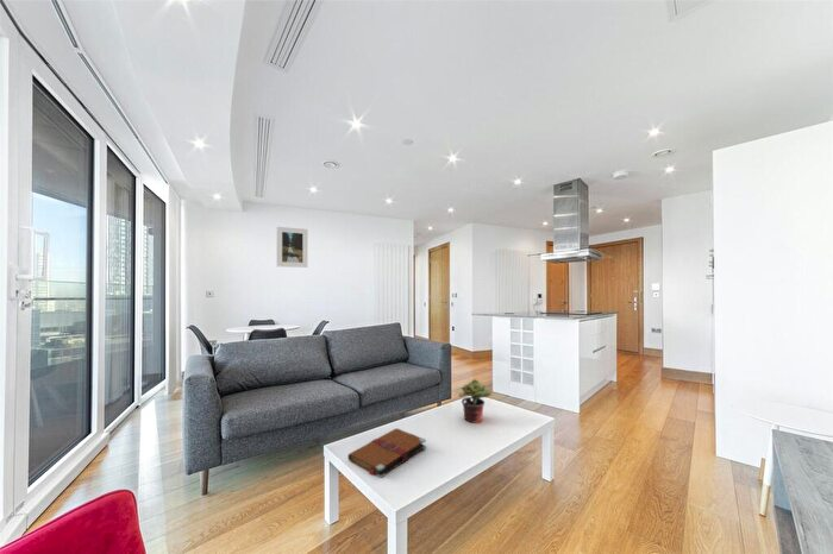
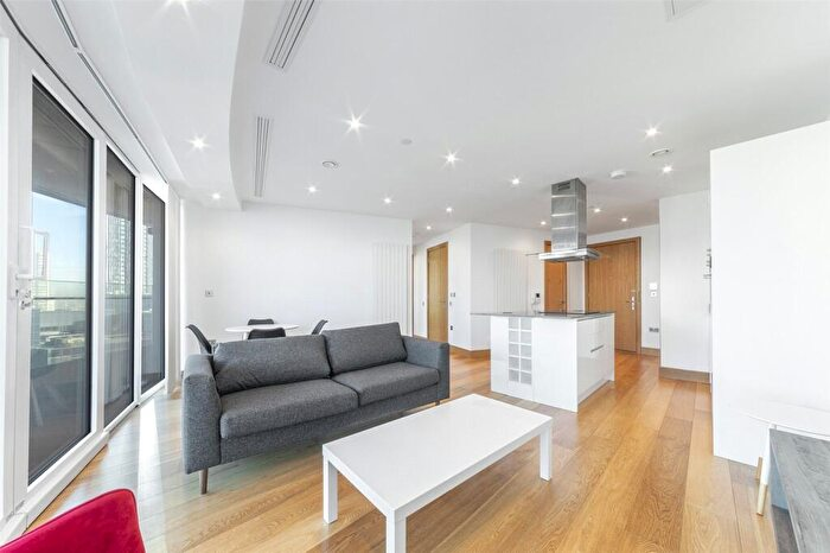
- potted plant (475, 398)
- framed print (292, 247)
- book (386, 449)
